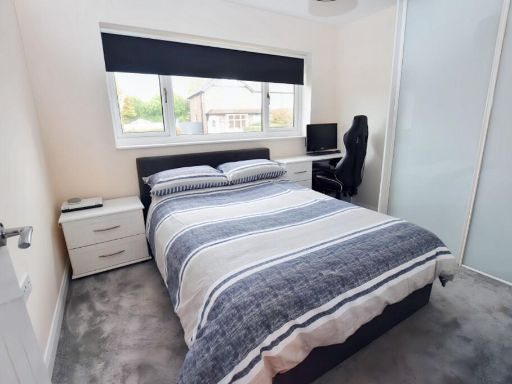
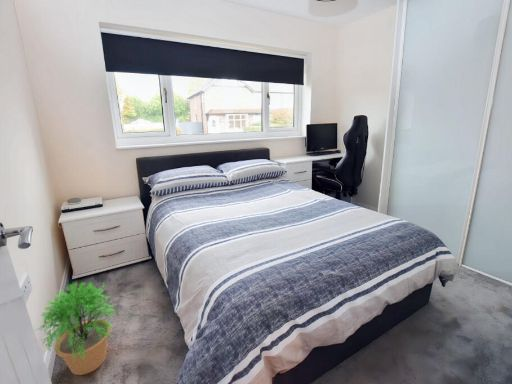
+ potted plant (80, 326)
